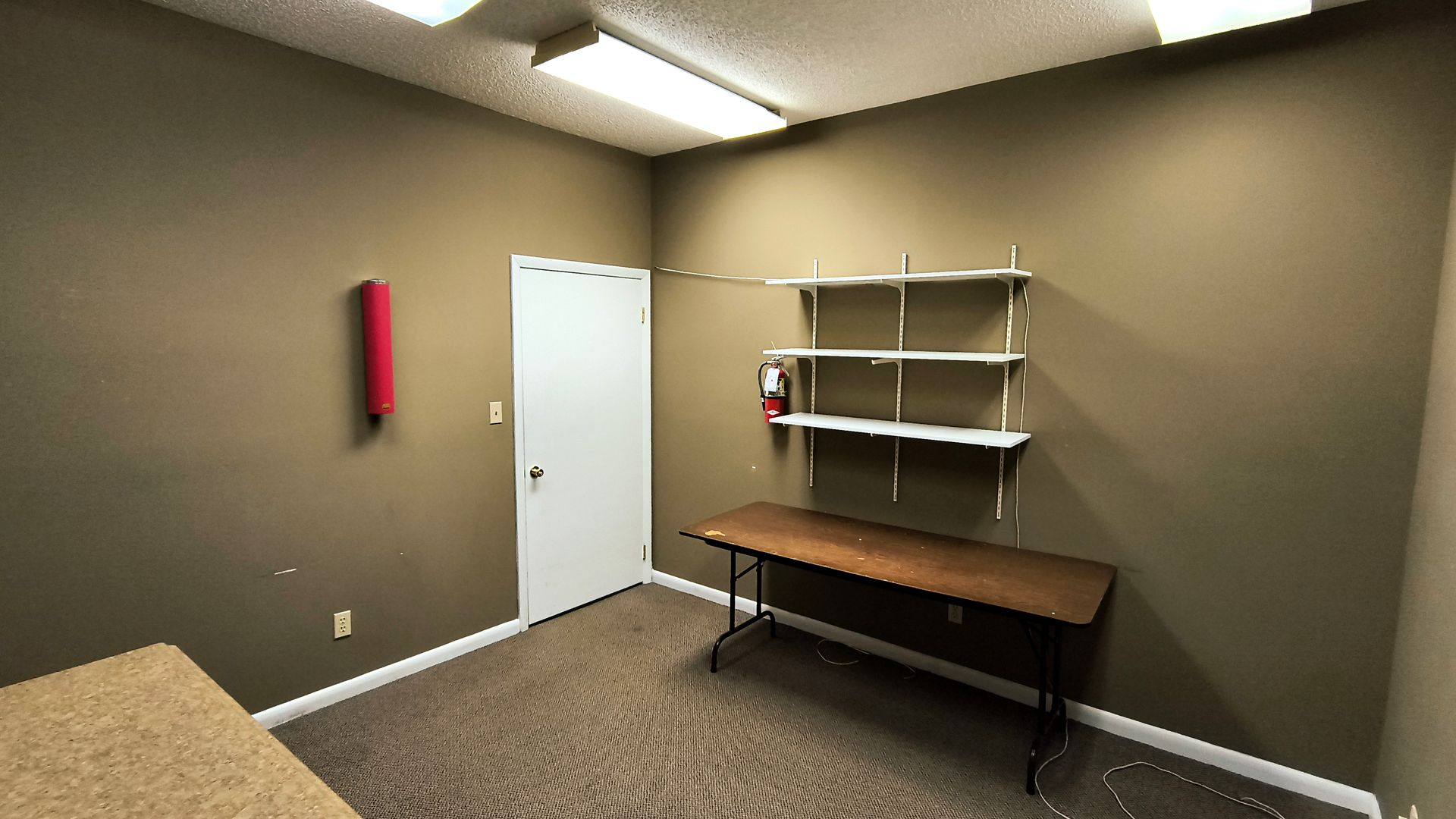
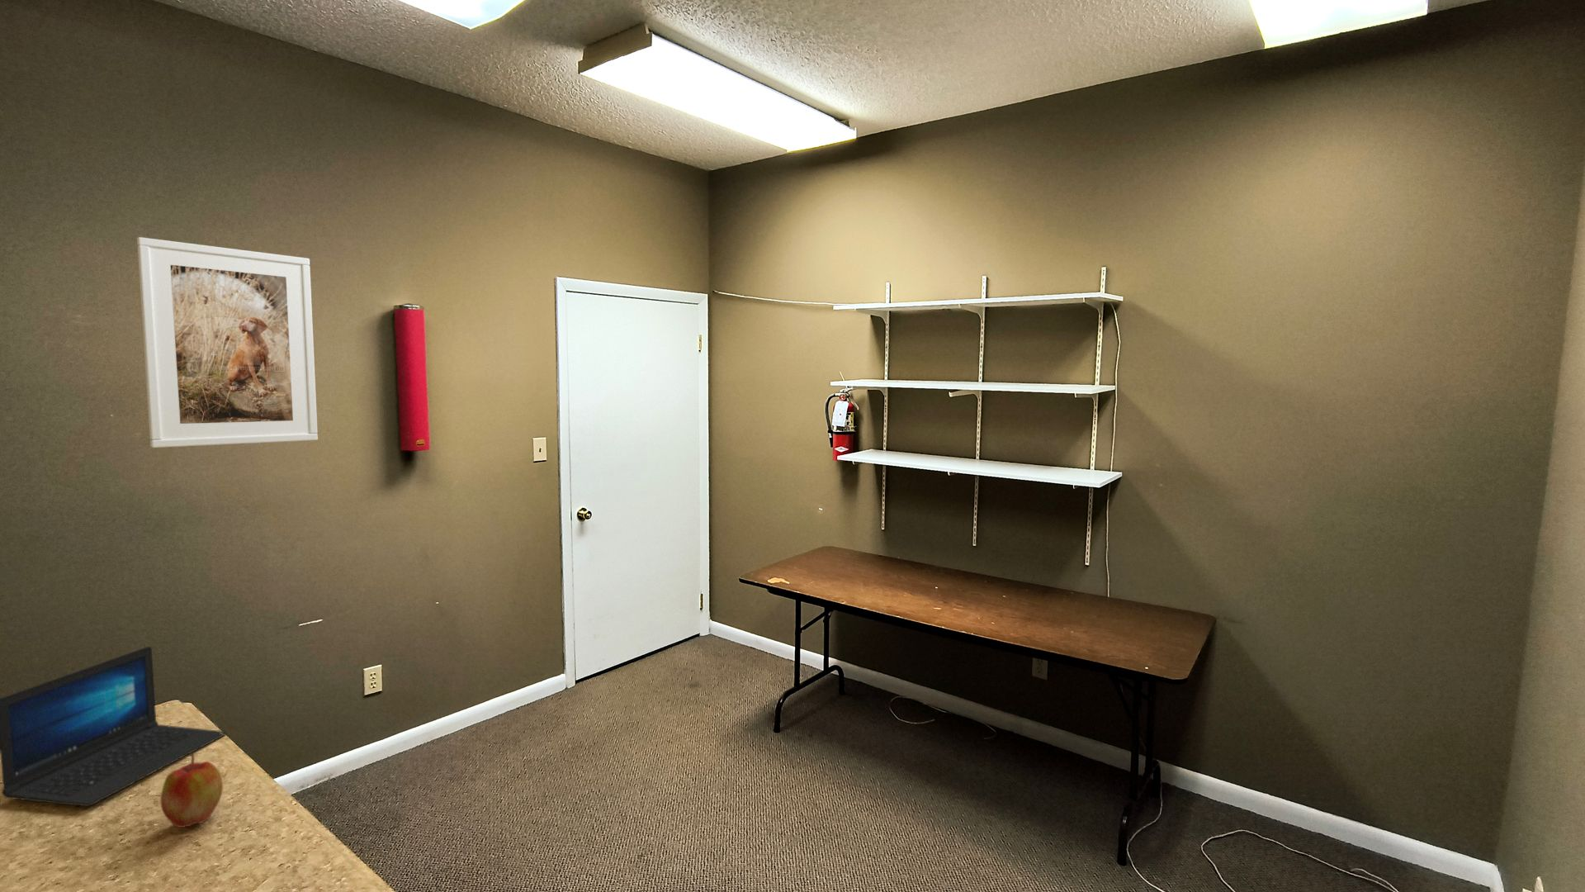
+ laptop (121, 719)
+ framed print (234, 346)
+ apple (192, 789)
